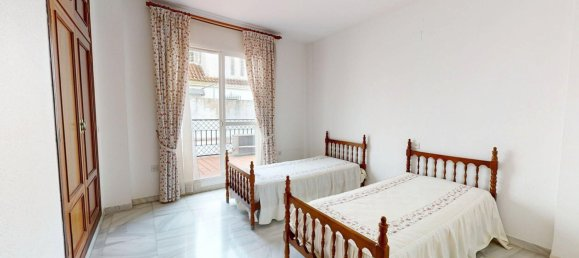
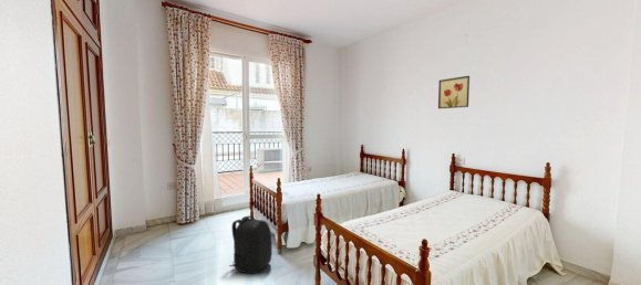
+ wall art (453, 93)
+ backpack (250, 242)
